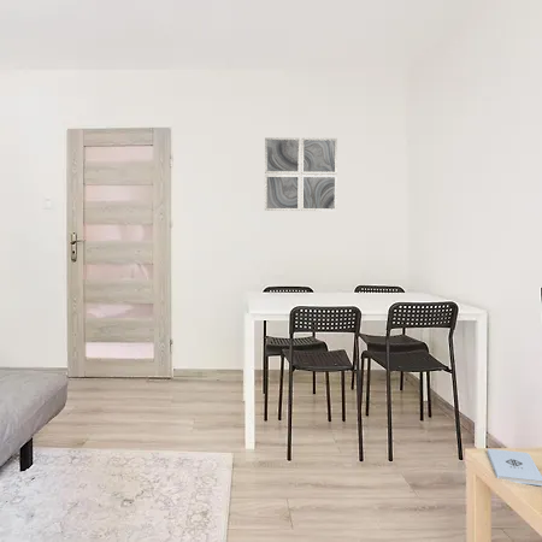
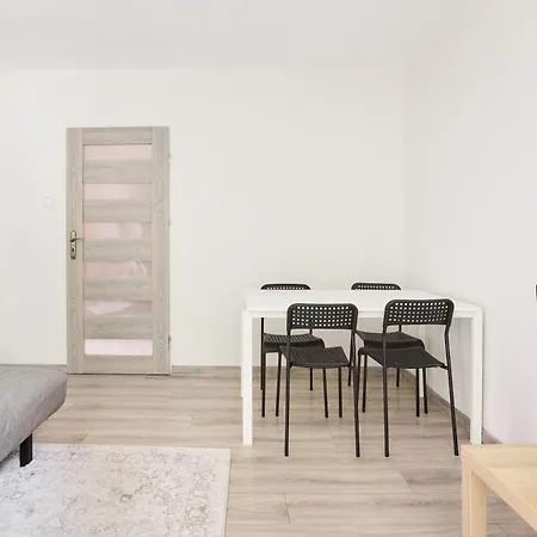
- wall art (301, 172)
- notepad (513, 465)
